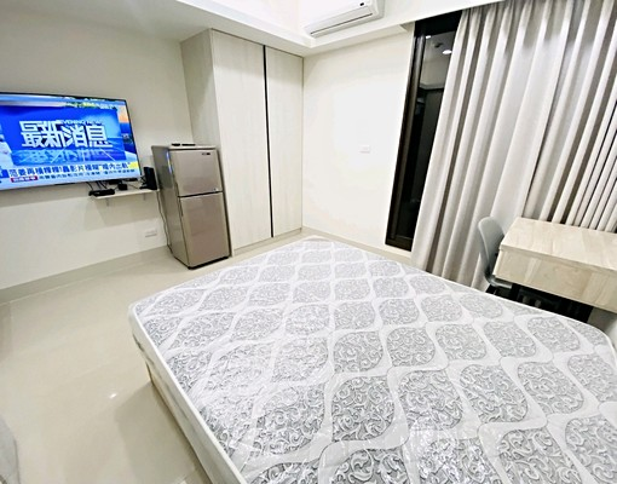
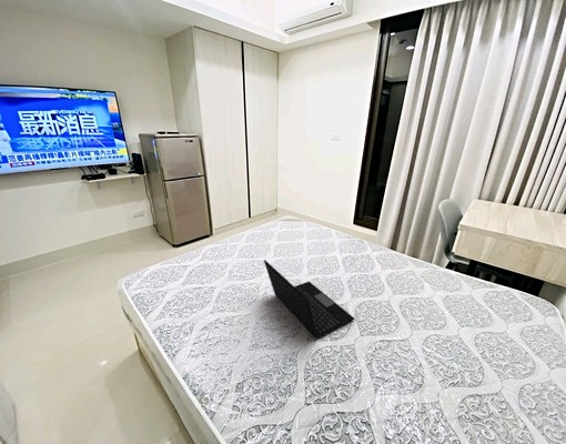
+ laptop (307, 289)
